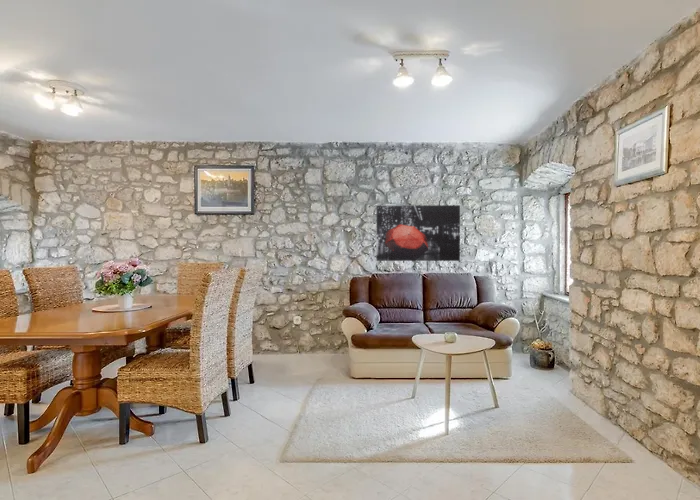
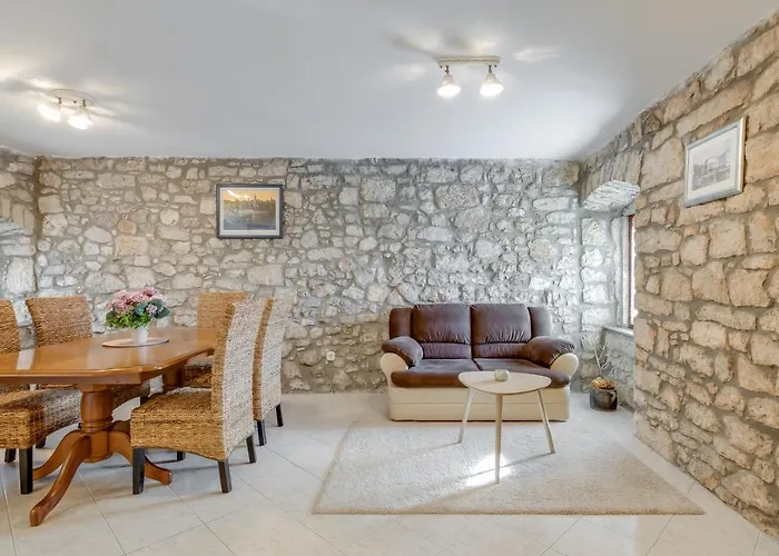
- wall art (417, 233)
